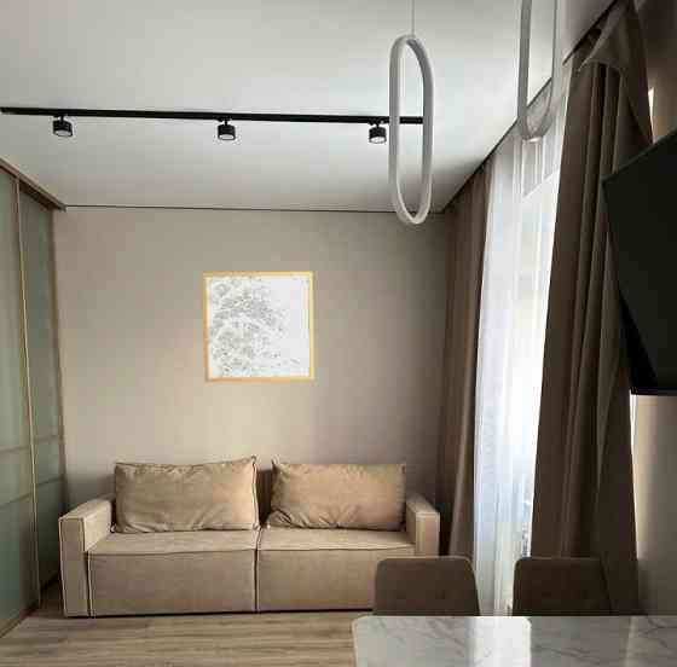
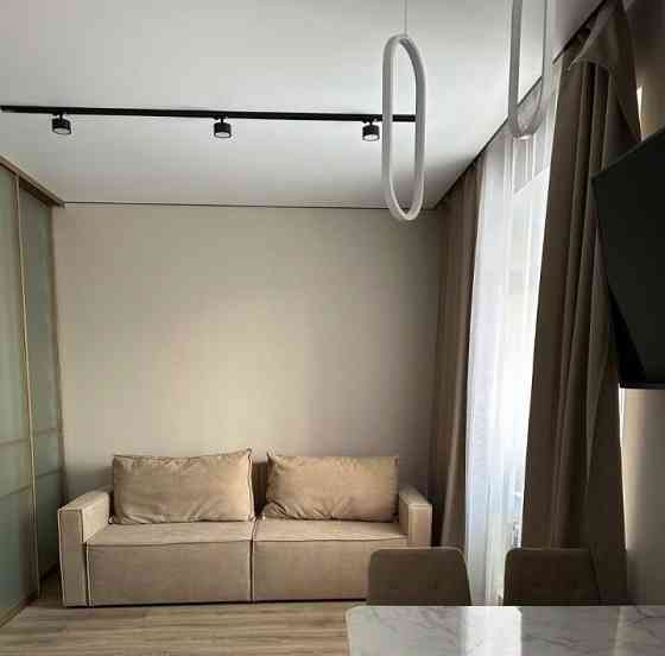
- wall art (259, 326)
